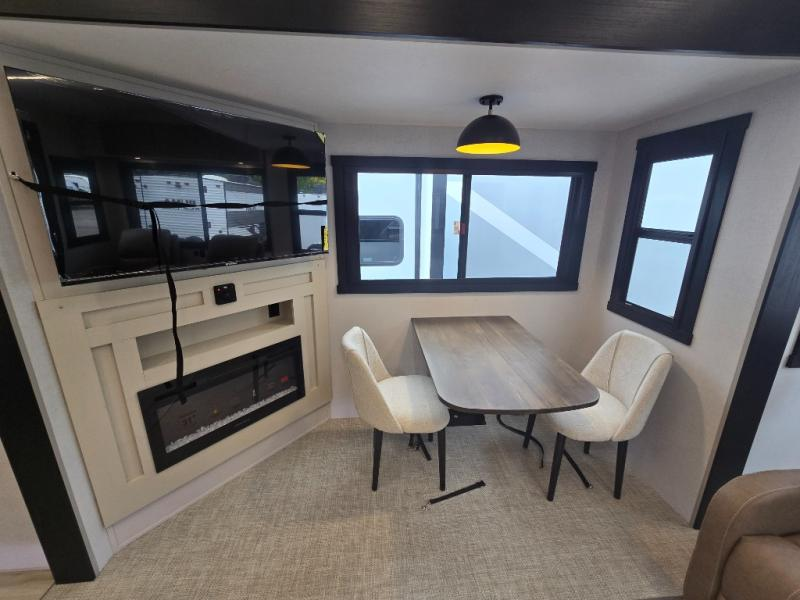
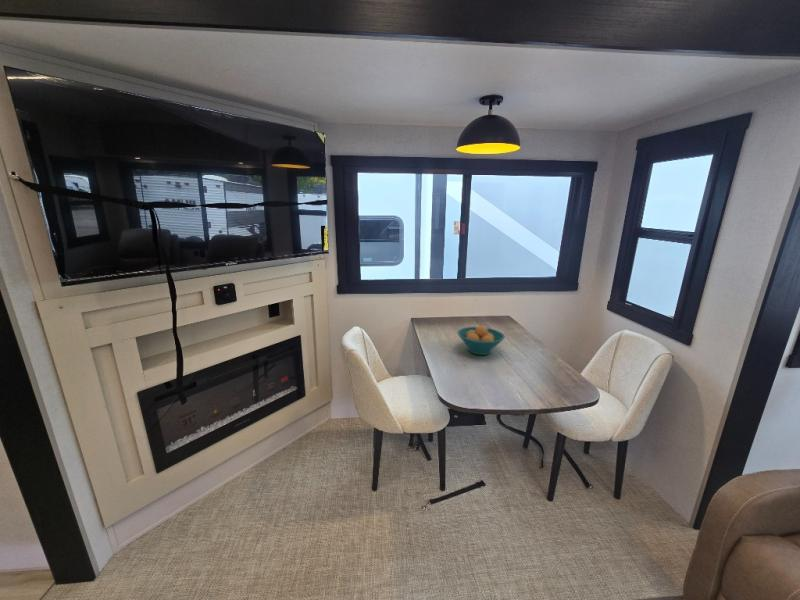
+ fruit bowl (480, 338)
